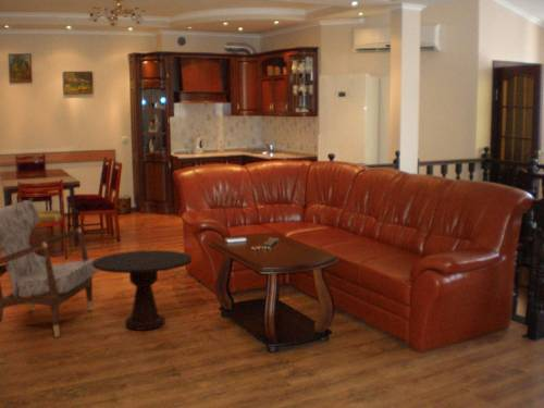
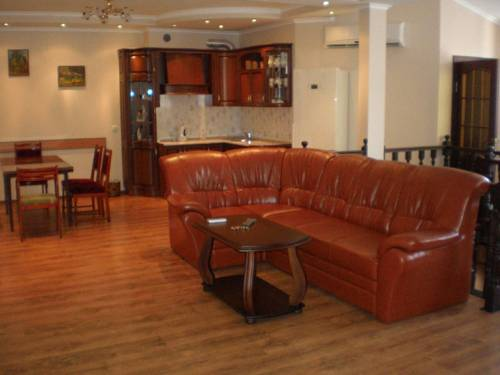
- side table (144, 292)
- armchair (44, 262)
